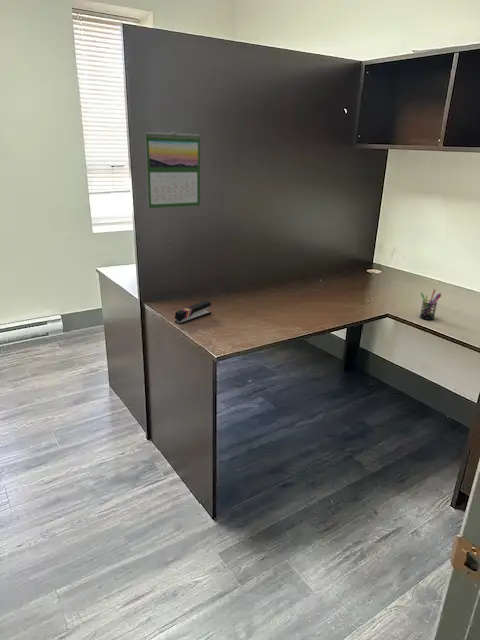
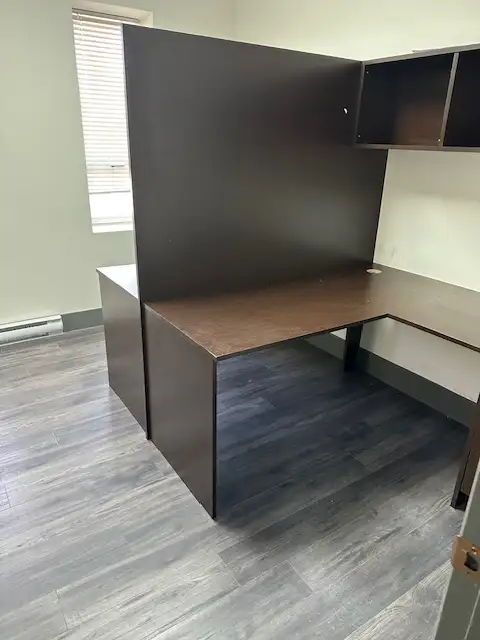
- pen holder (428, 303)
- calendar (174, 170)
- stapler (193, 311)
